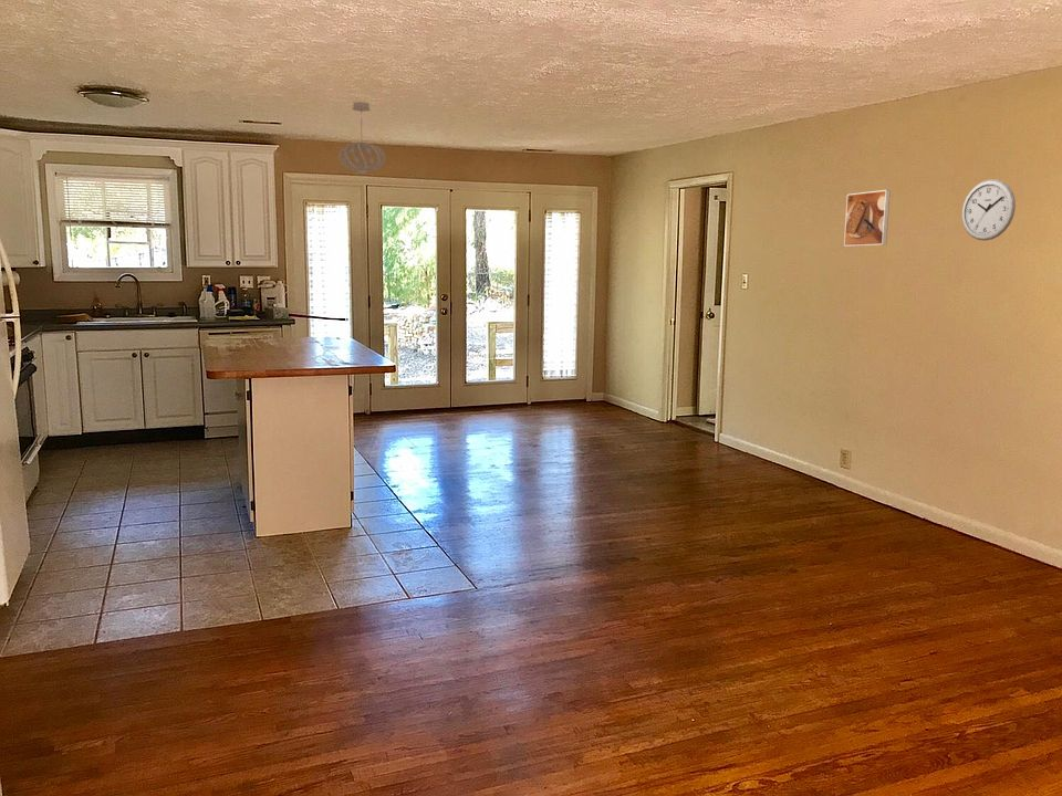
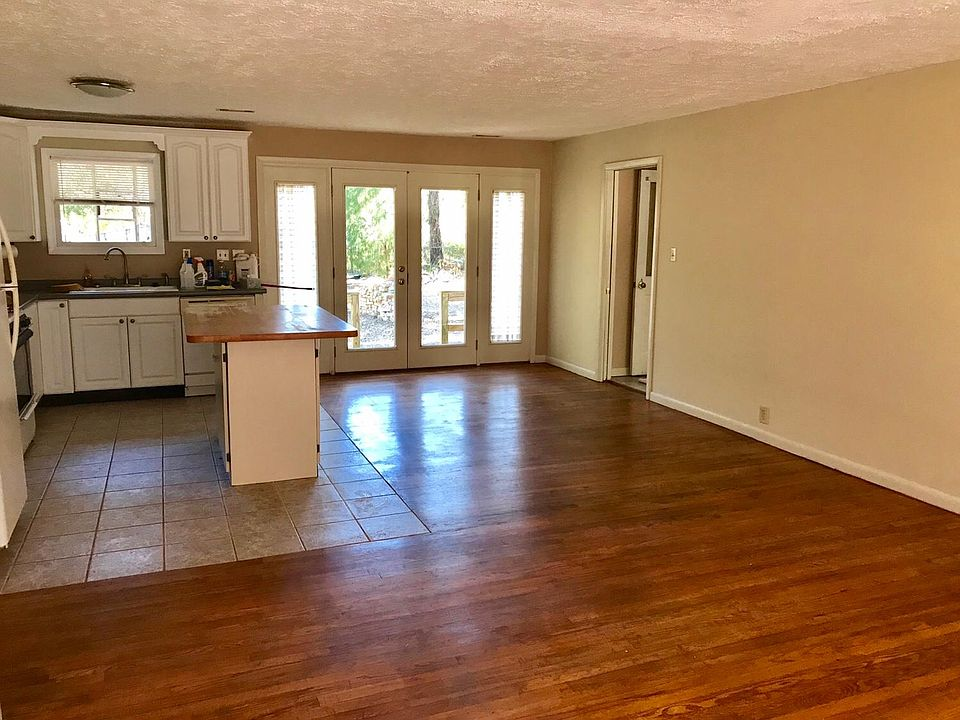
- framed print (866, 219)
- pendant light (362, 139)
- wall clock (987, 210)
